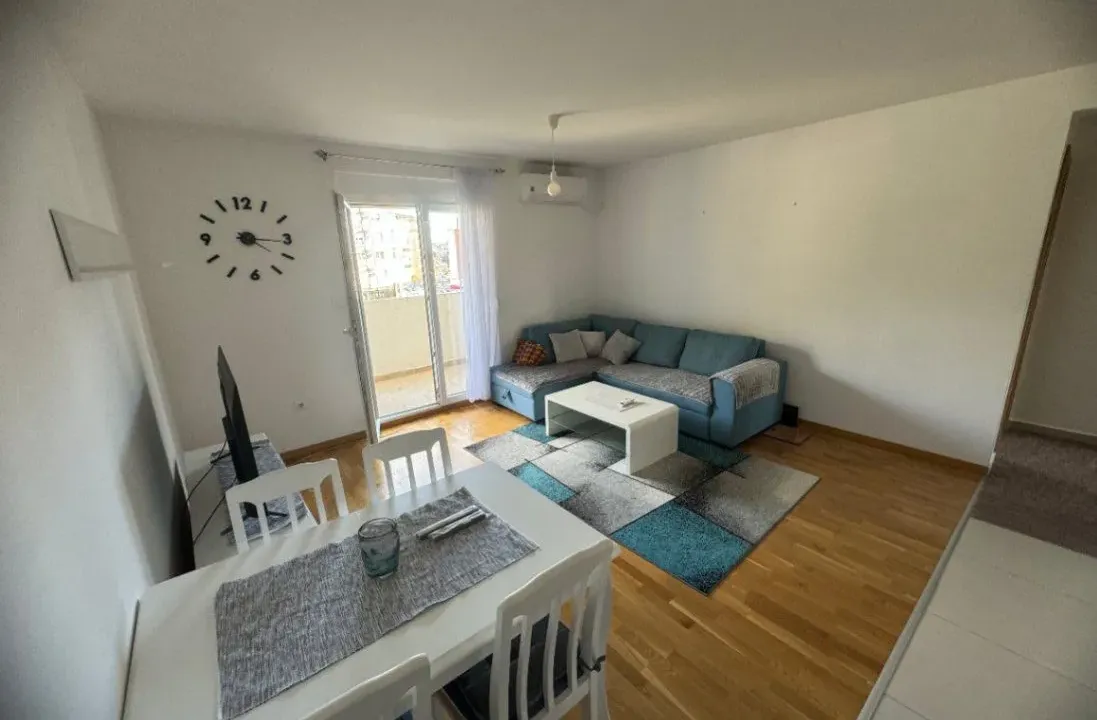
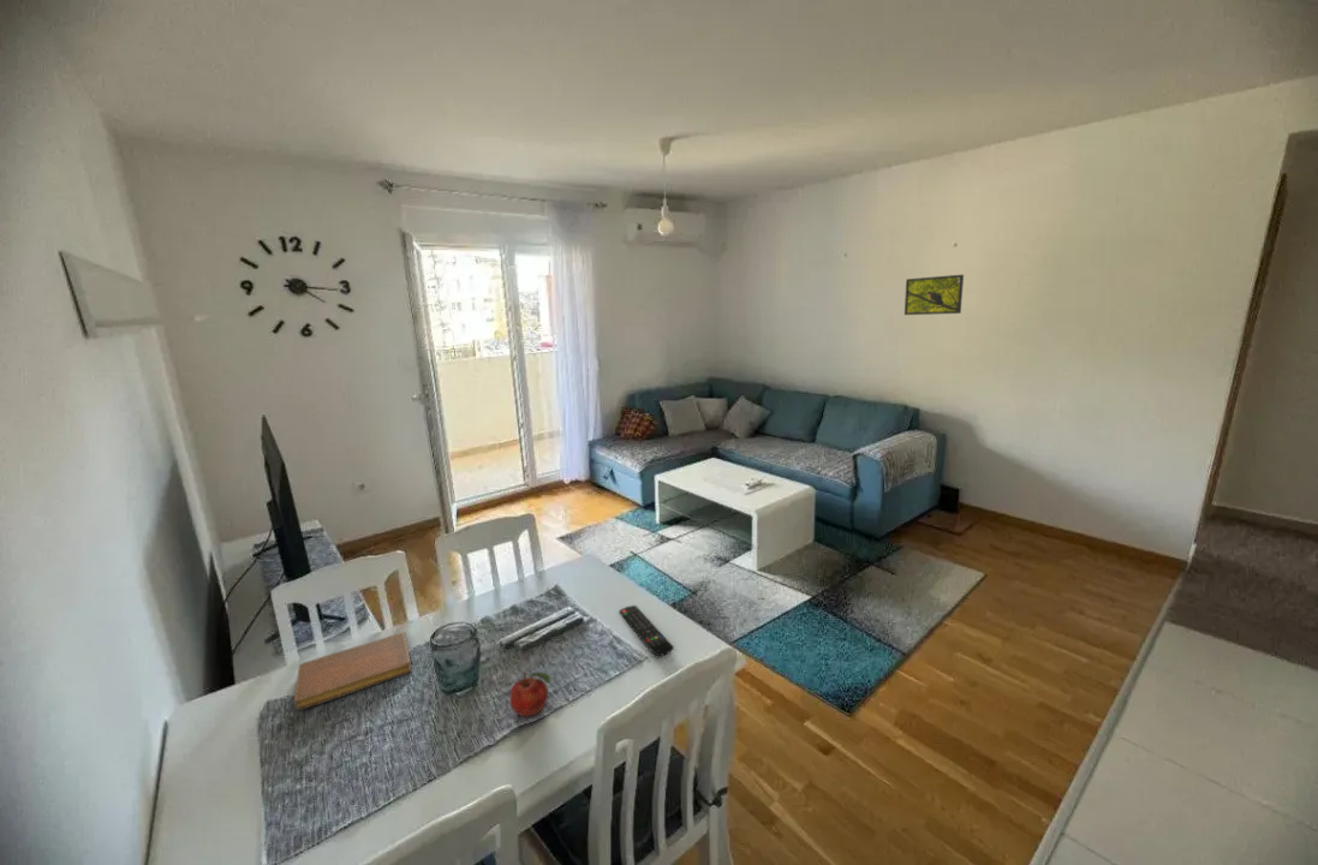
+ fruit (530, 692)
+ remote control (644, 628)
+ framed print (932, 296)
+ notebook (354, 667)
